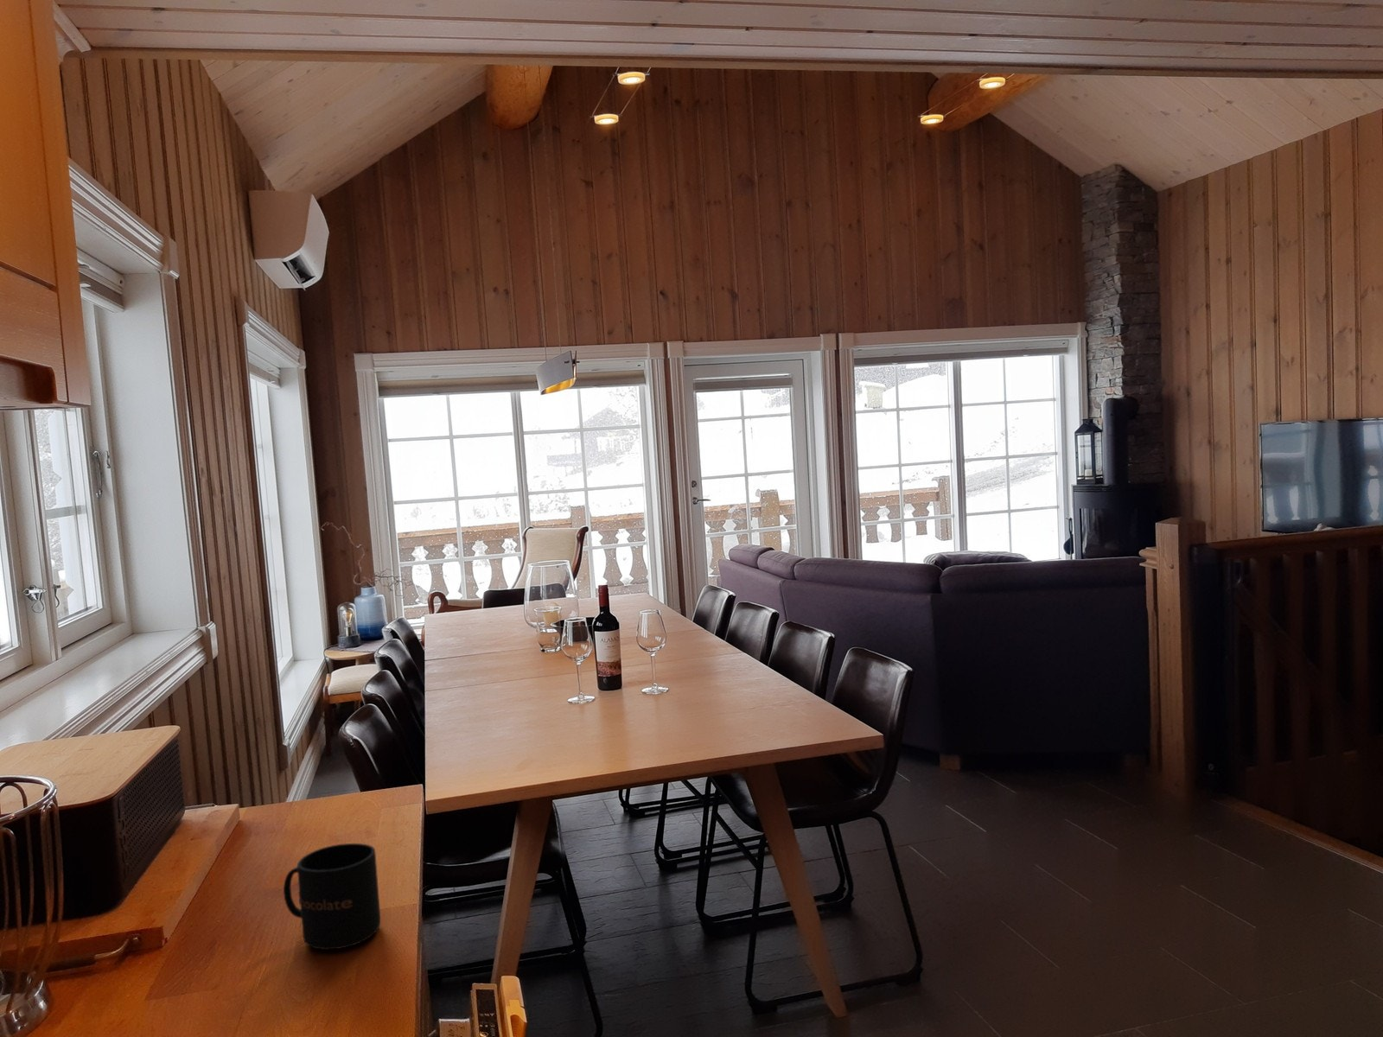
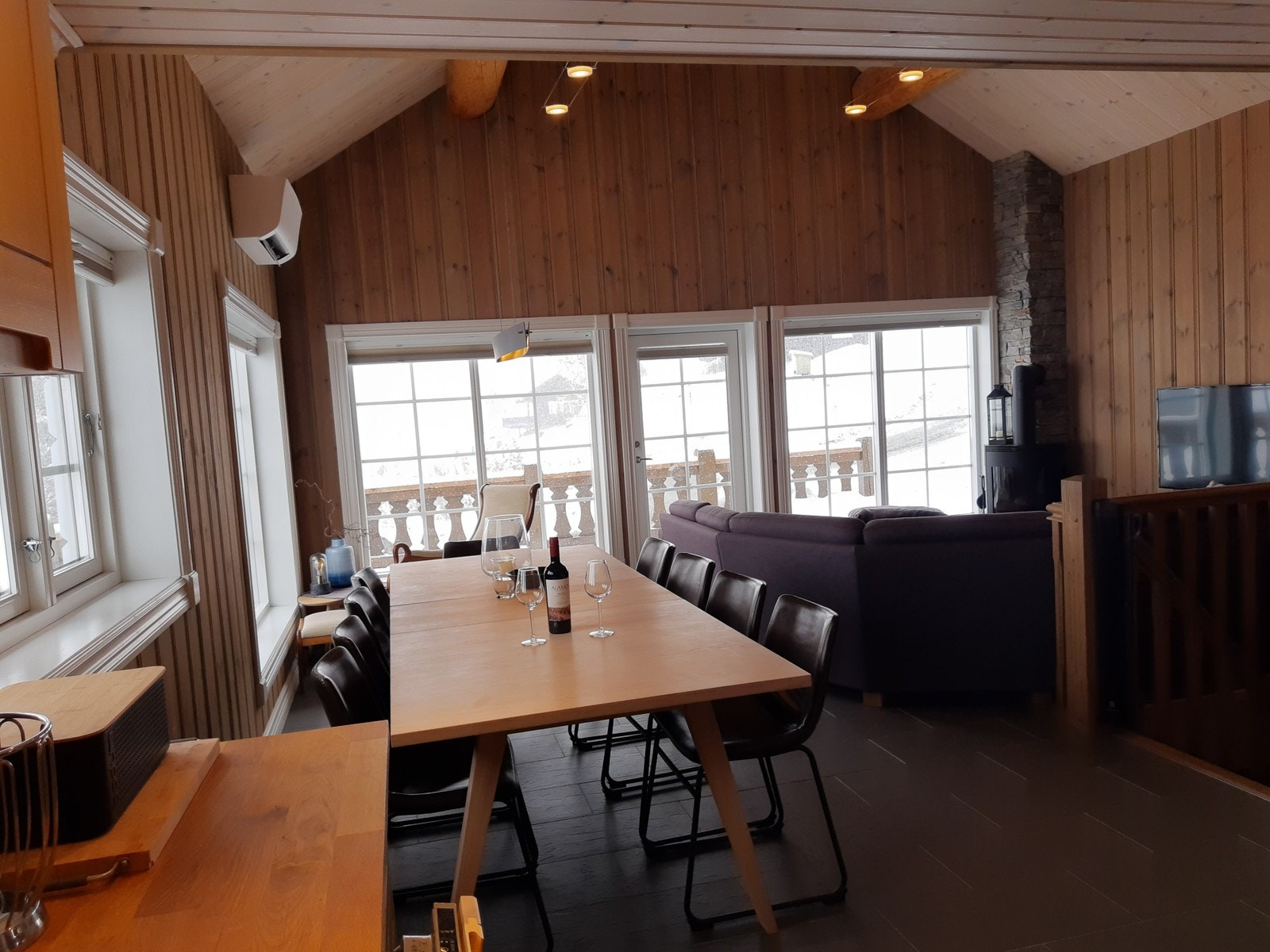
- mug (330, 893)
